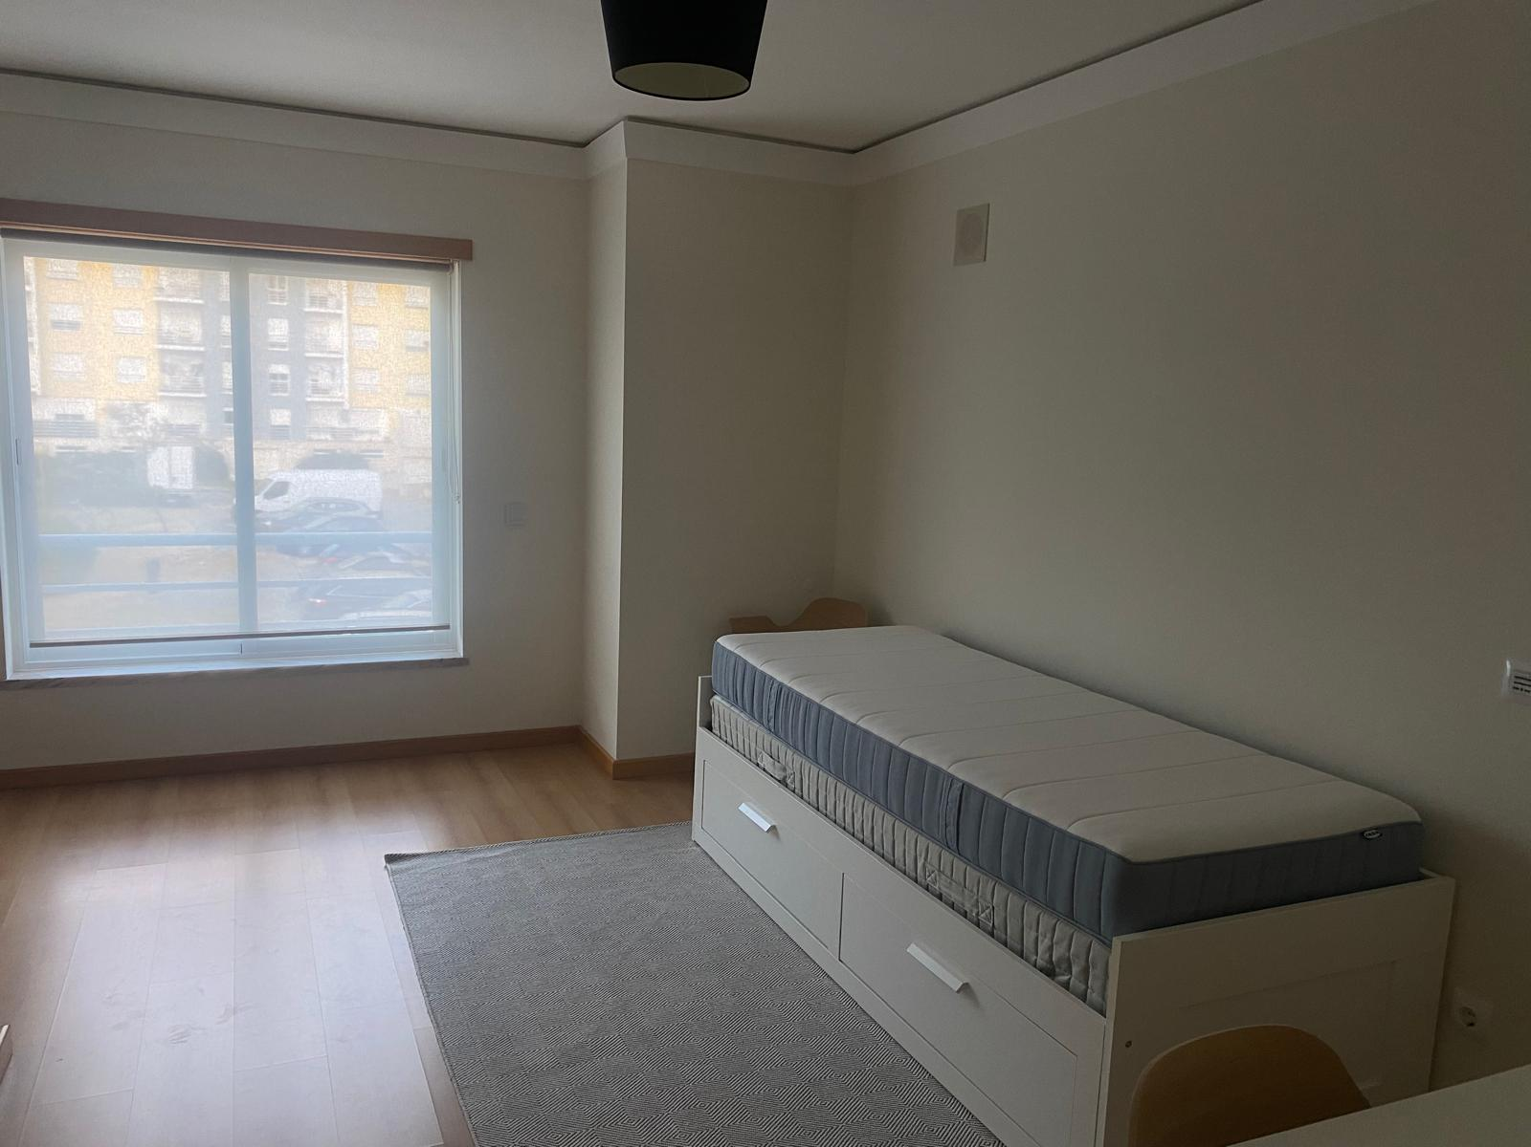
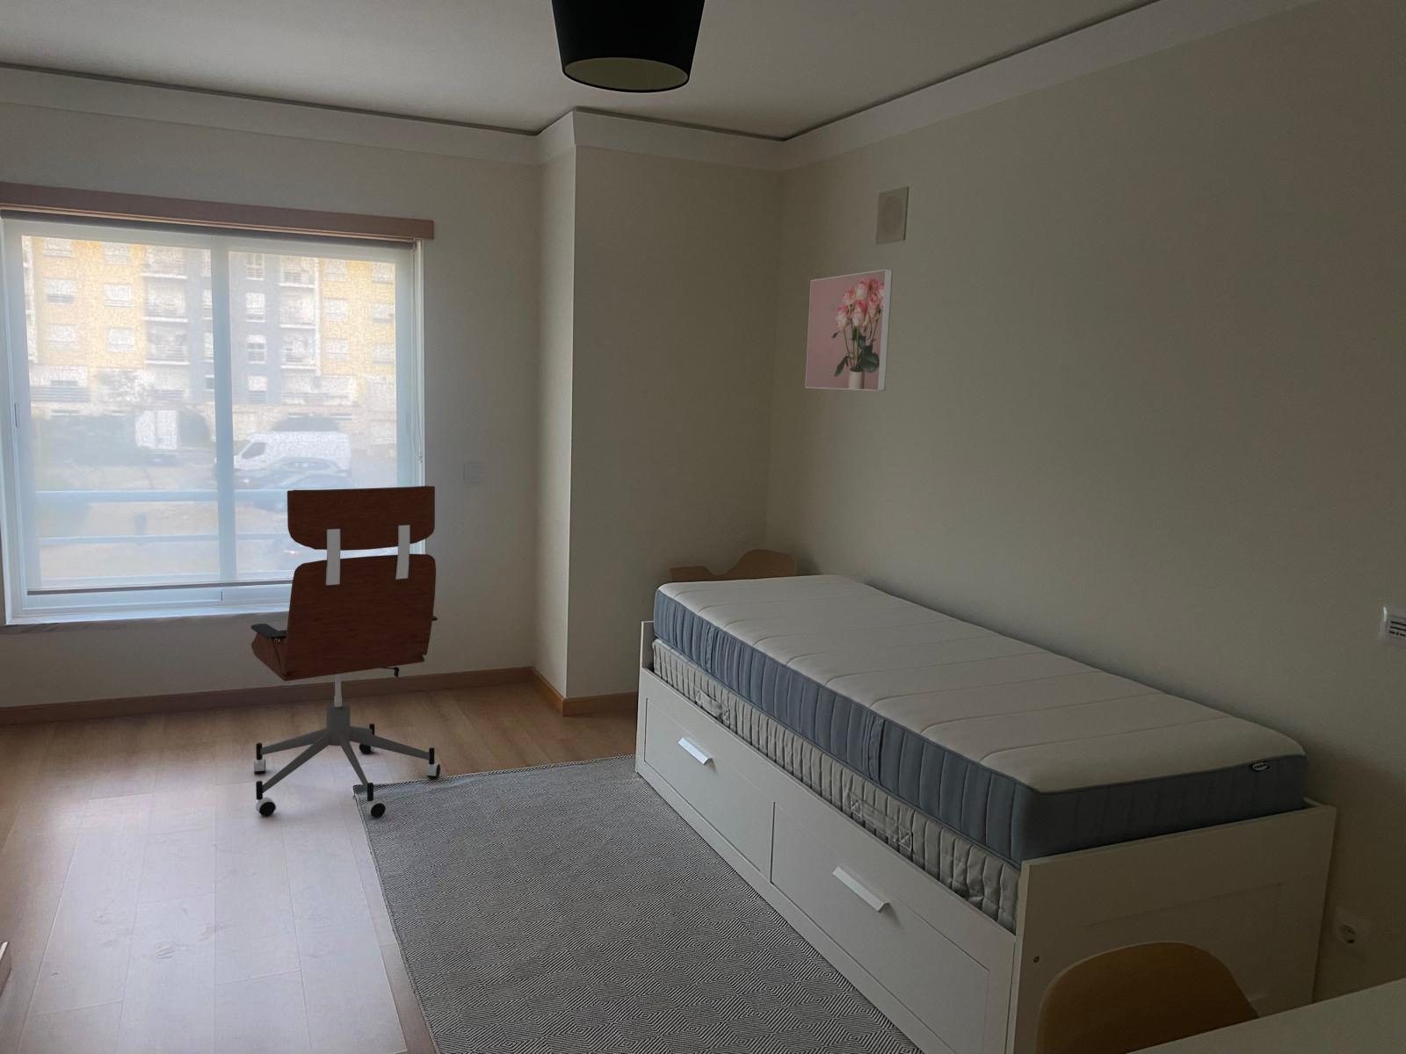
+ office chair (343, 636)
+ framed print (846, 332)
